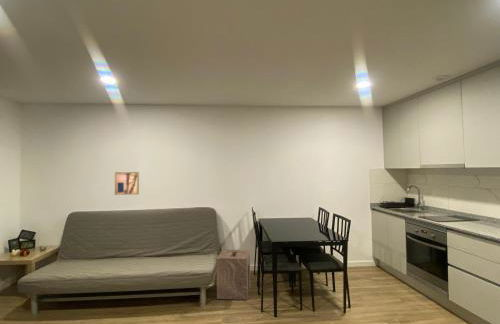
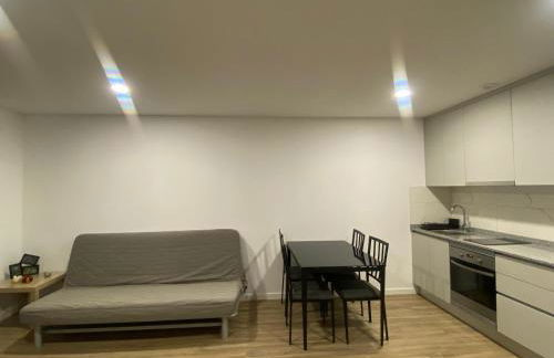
- wall art (126, 183)
- stool (234, 273)
